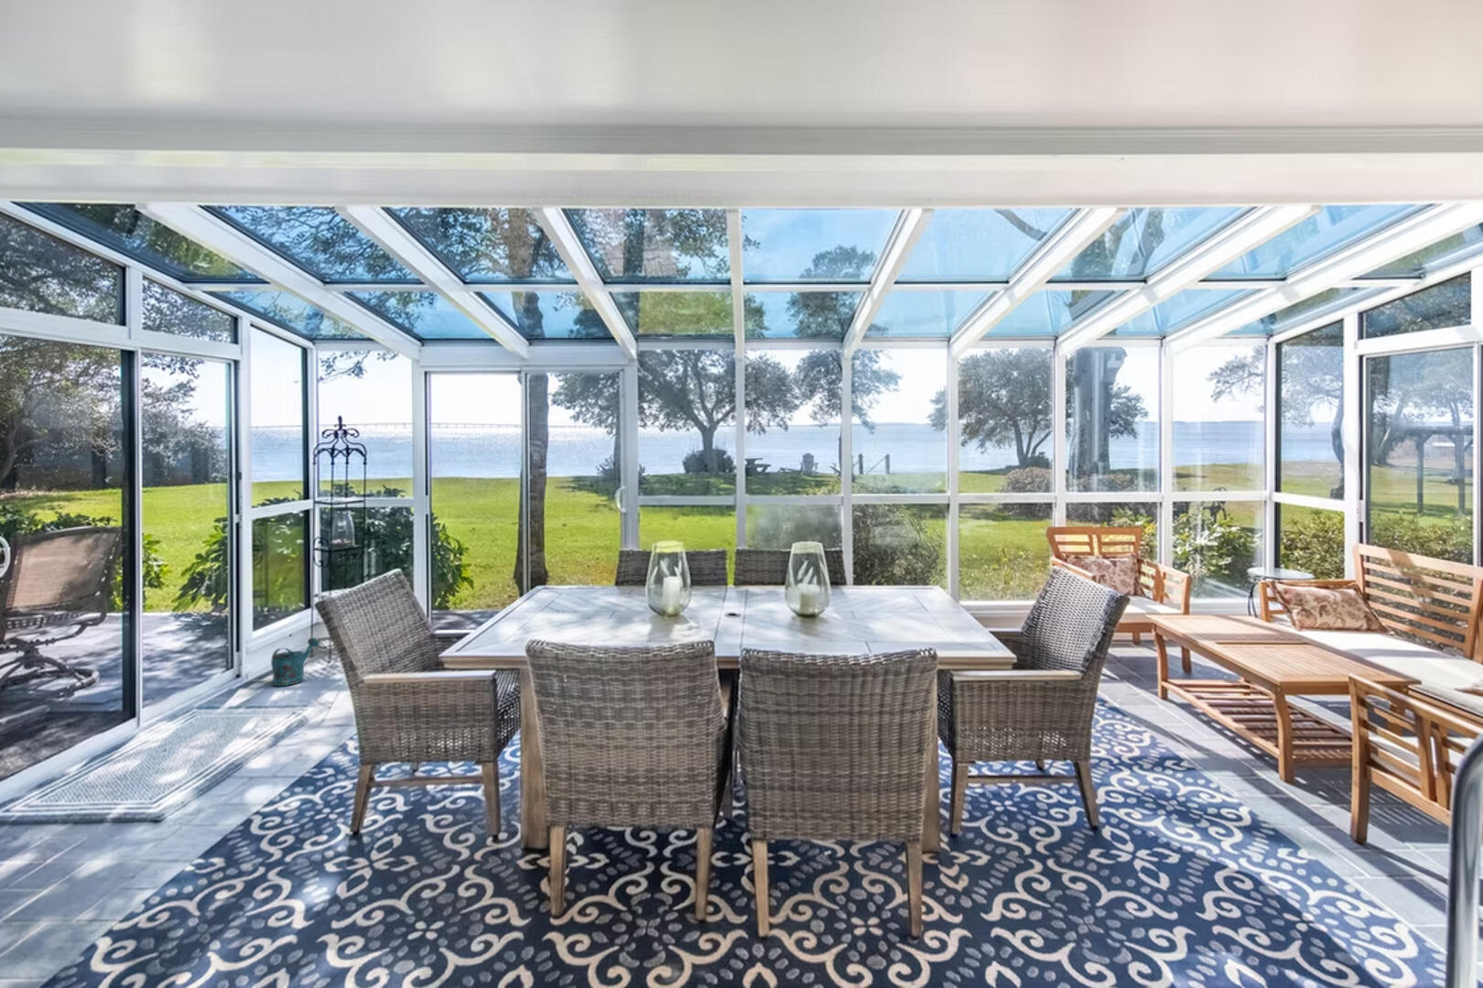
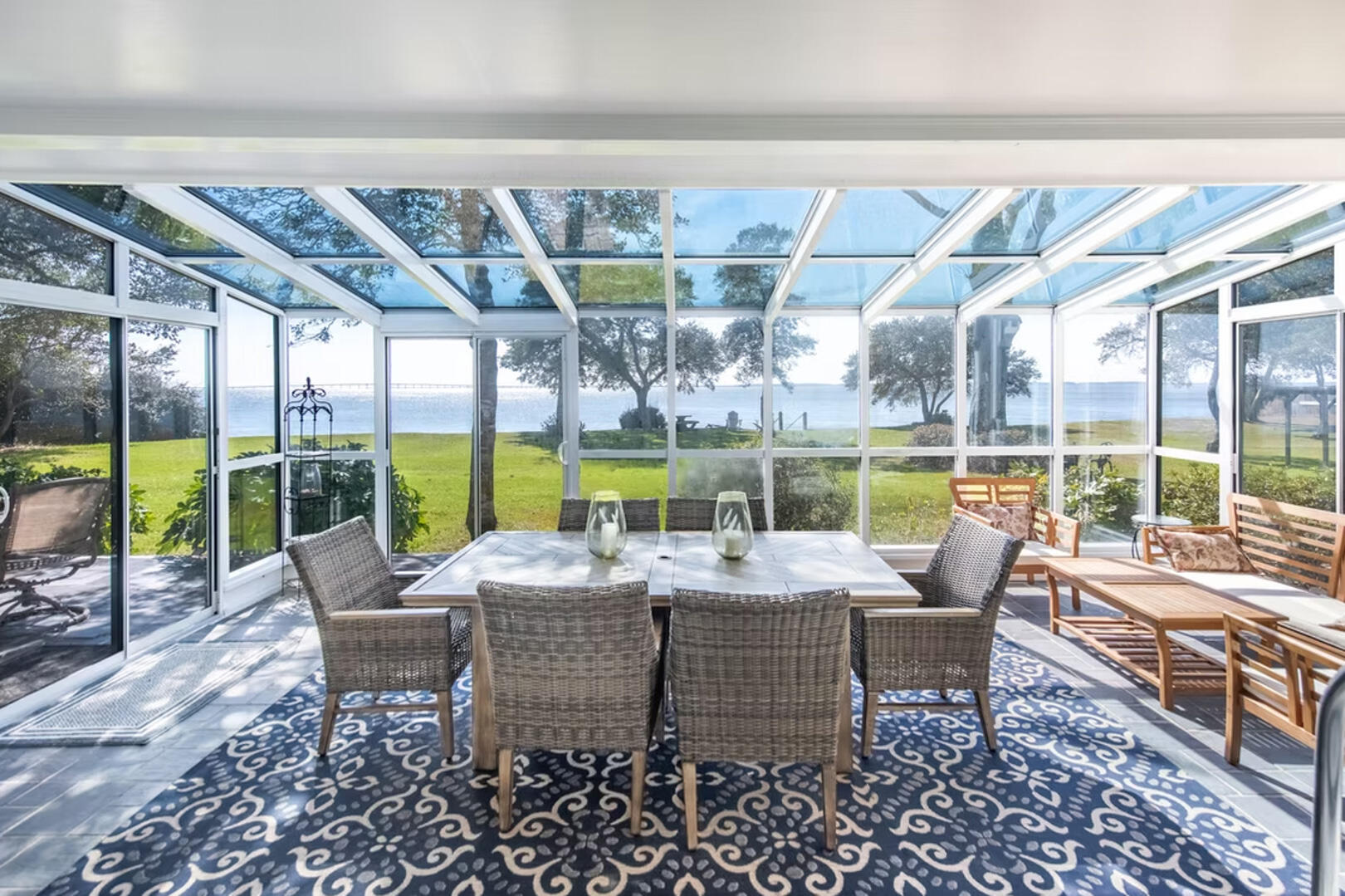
- watering can (294, 662)
